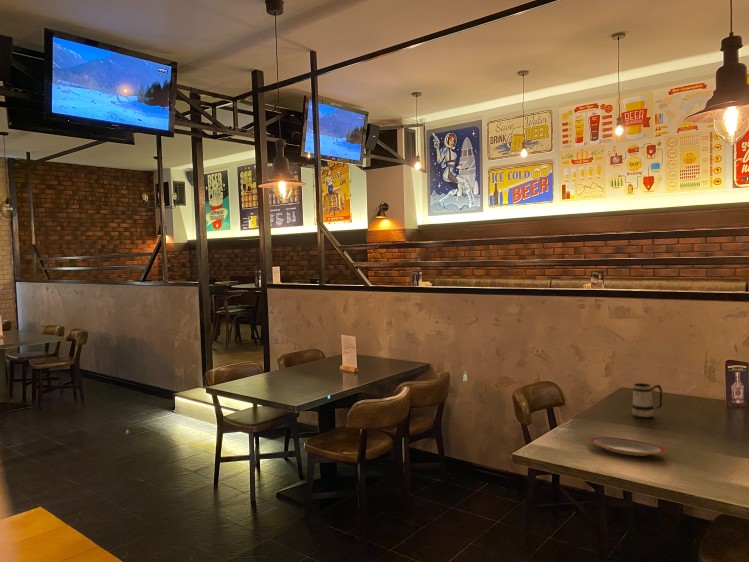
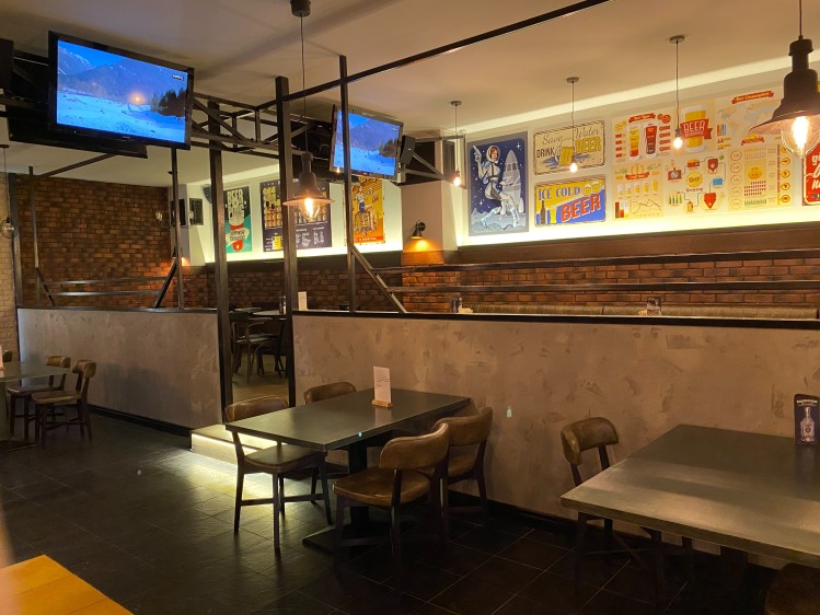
- plate (626, 448)
- beer mug (647, 400)
